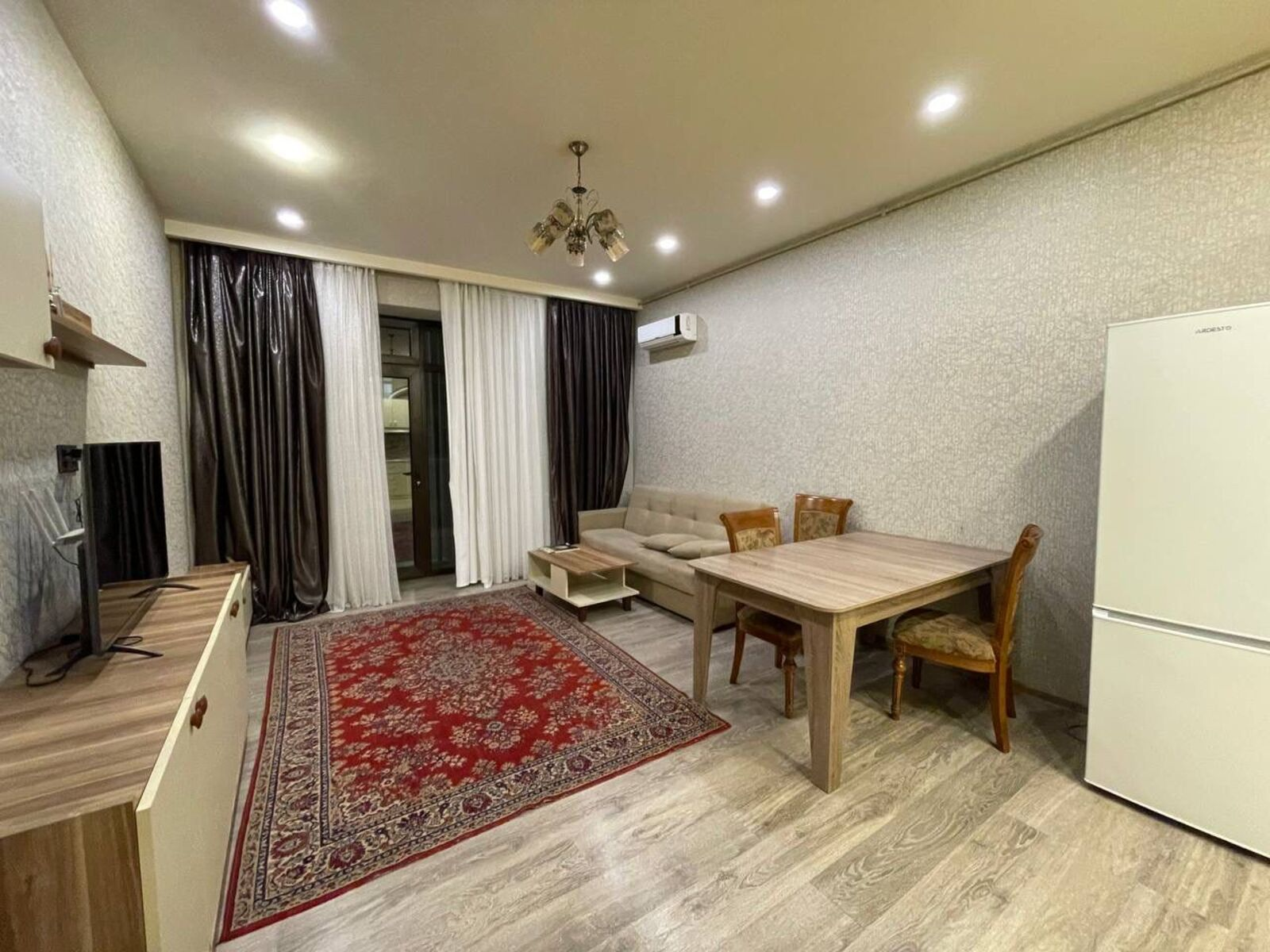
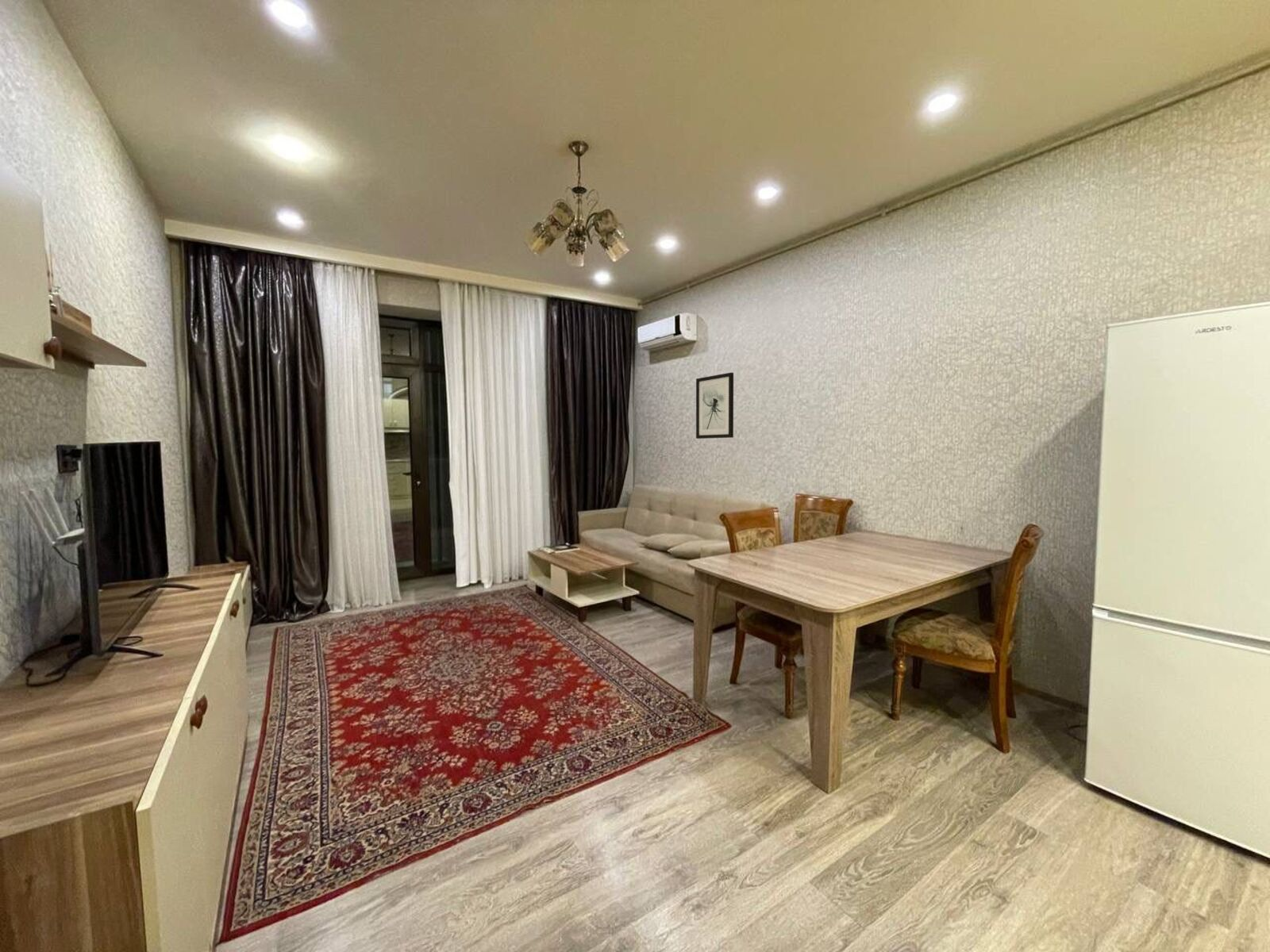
+ wall art (714, 407)
